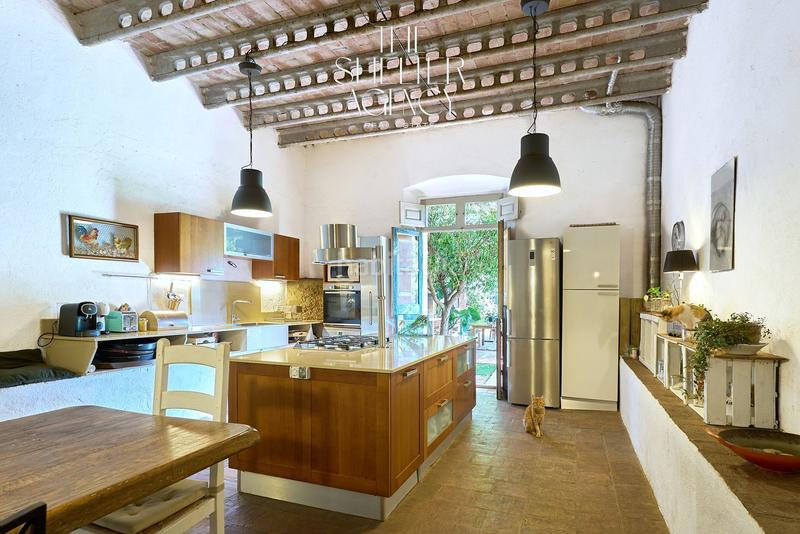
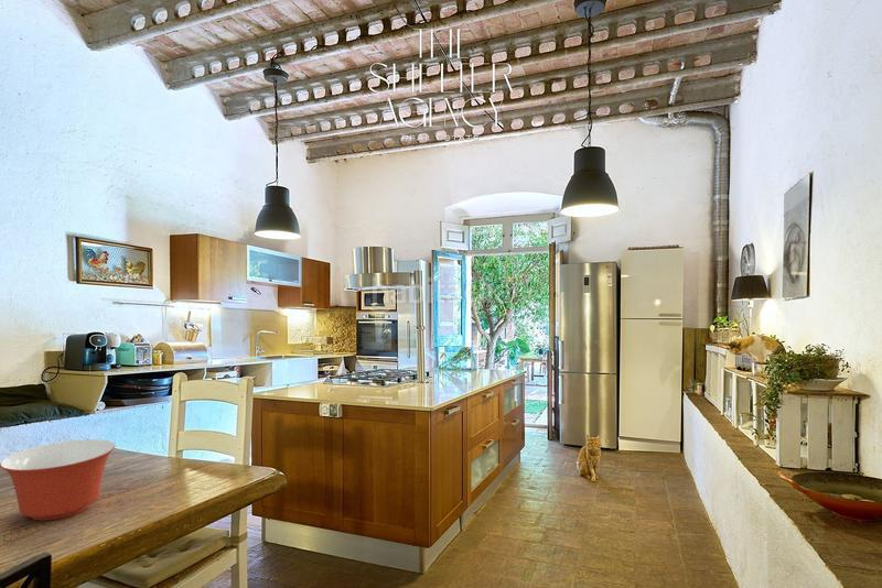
+ mixing bowl (61, 481)
